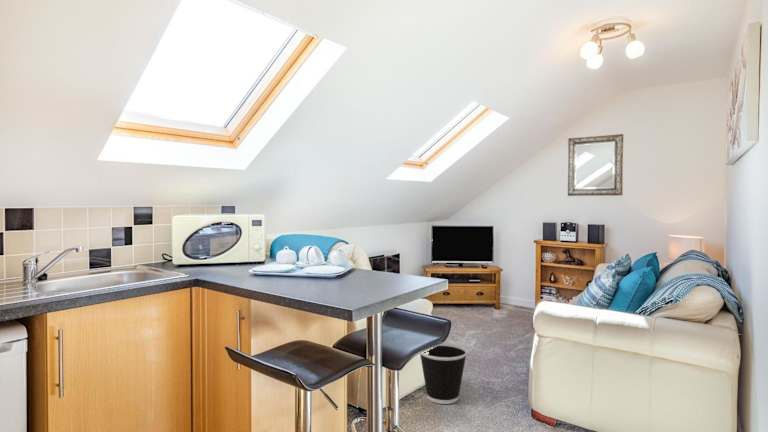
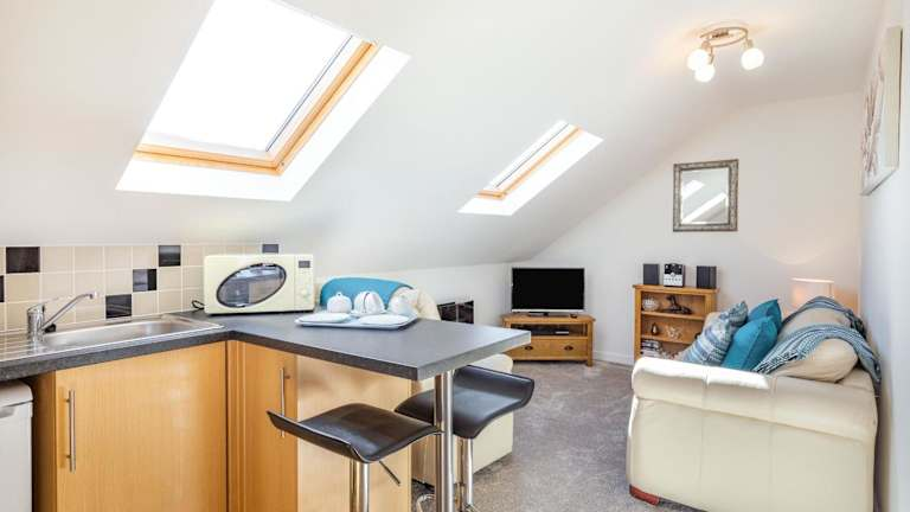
- wastebasket (442, 373)
